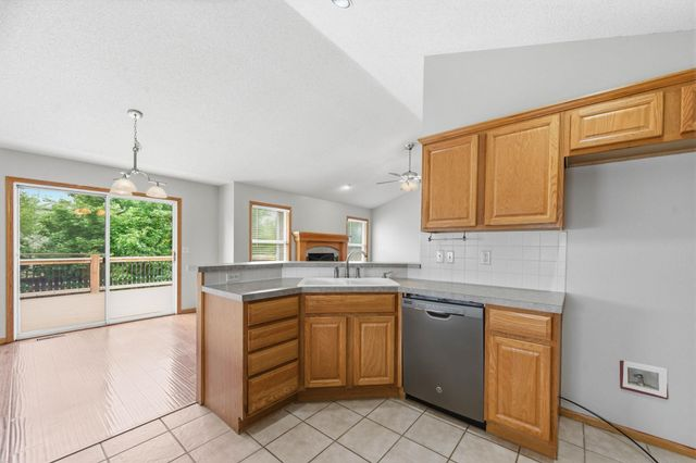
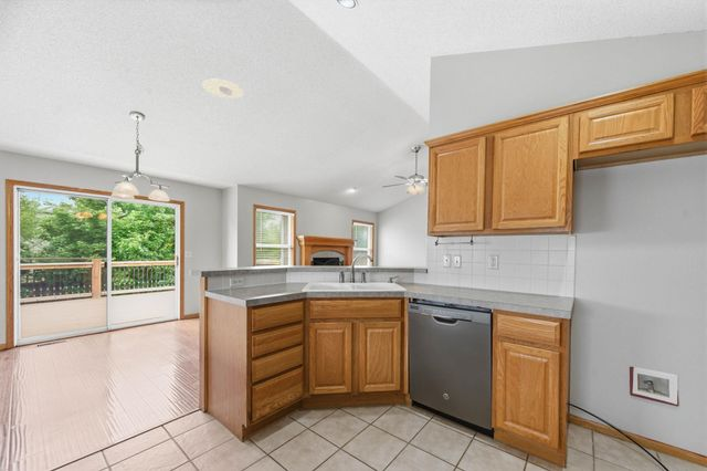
+ recessed light (223, 87)
